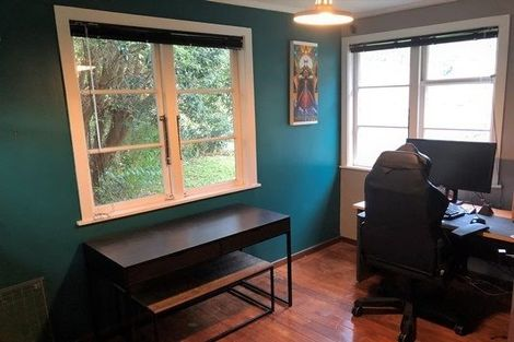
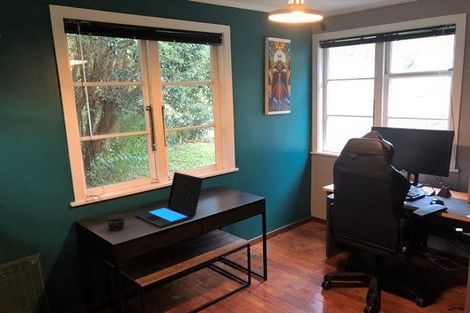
+ laptop (169, 197)
+ jar (115, 222)
